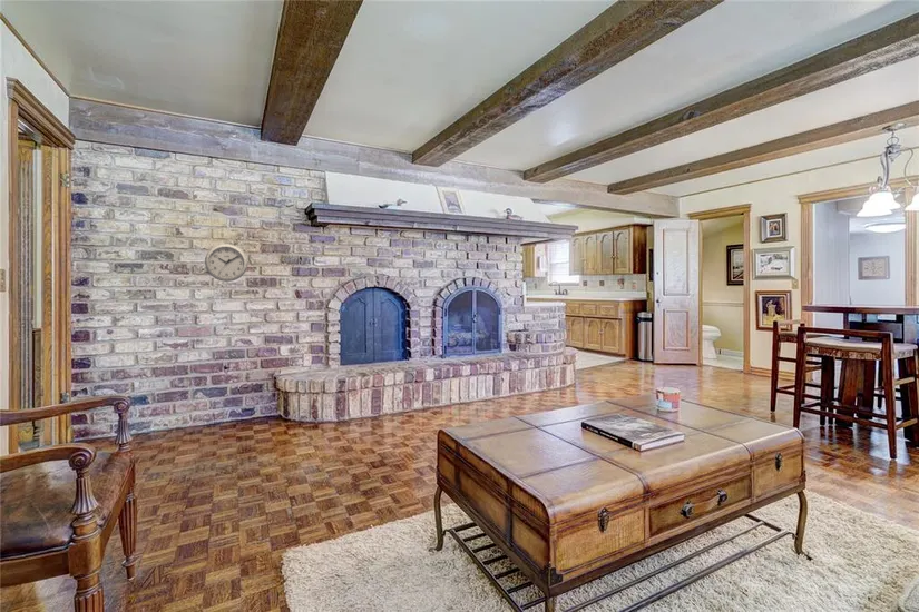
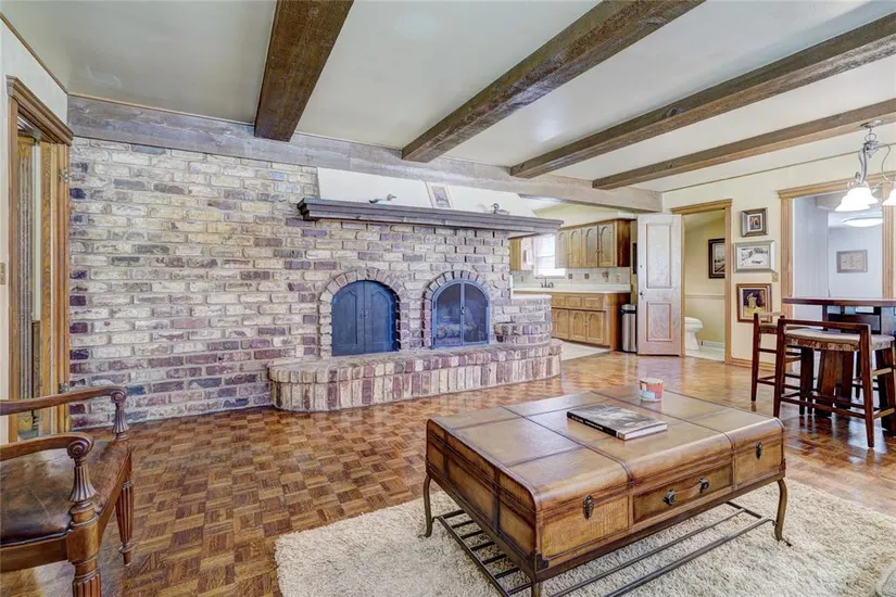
- wall clock (226, 263)
